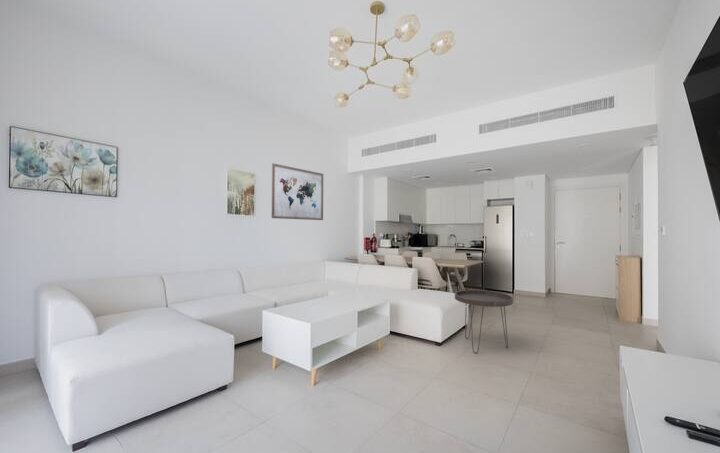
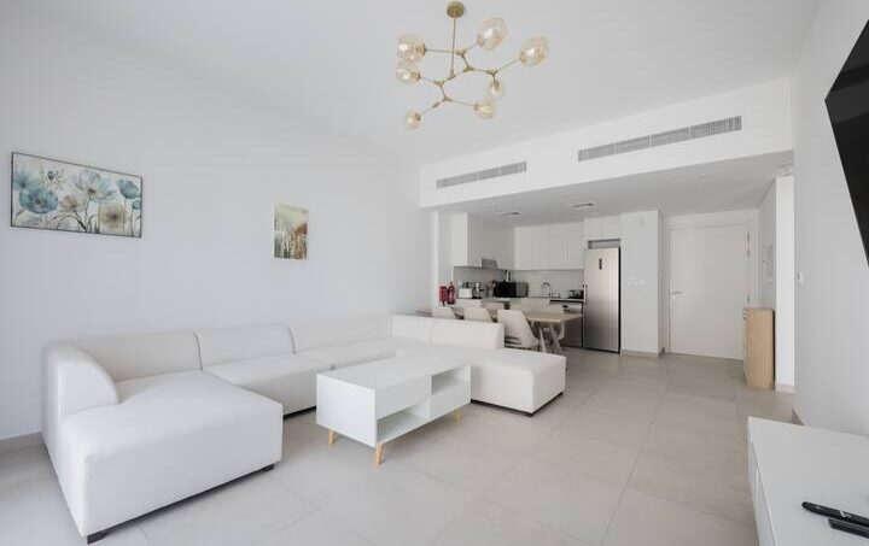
- side table (481, 320)
- wall art (299, 194)
